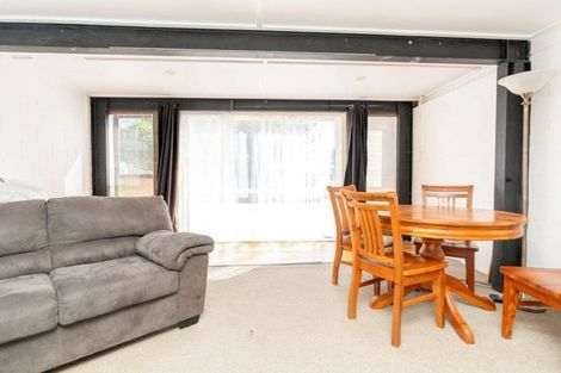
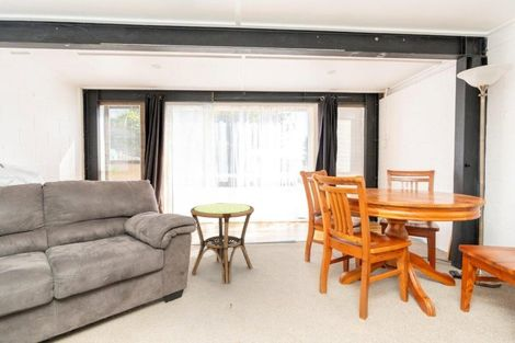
+ side table (222, 239)
